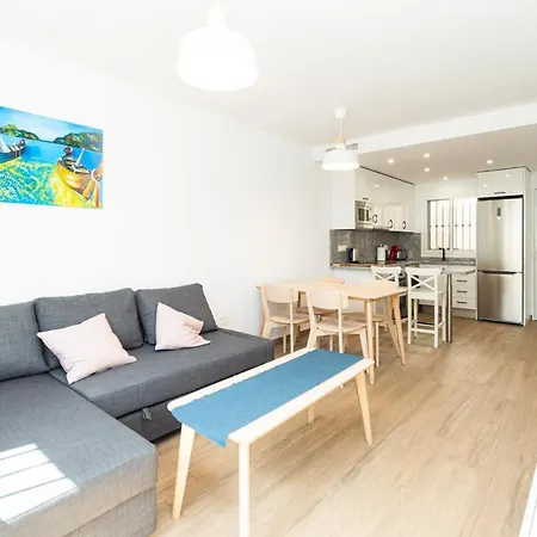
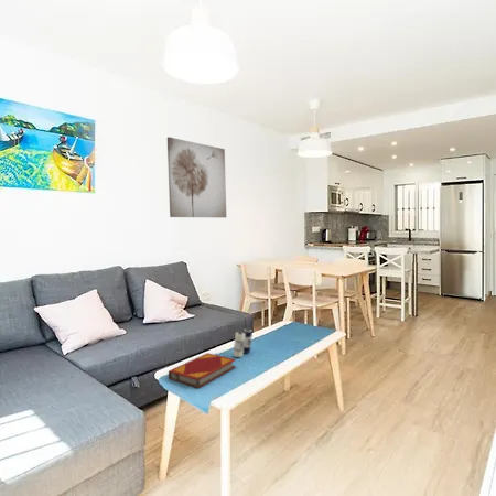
+ candle (244, 341)
+ wall art (198, 180)
+ hardback book (203, 368)
